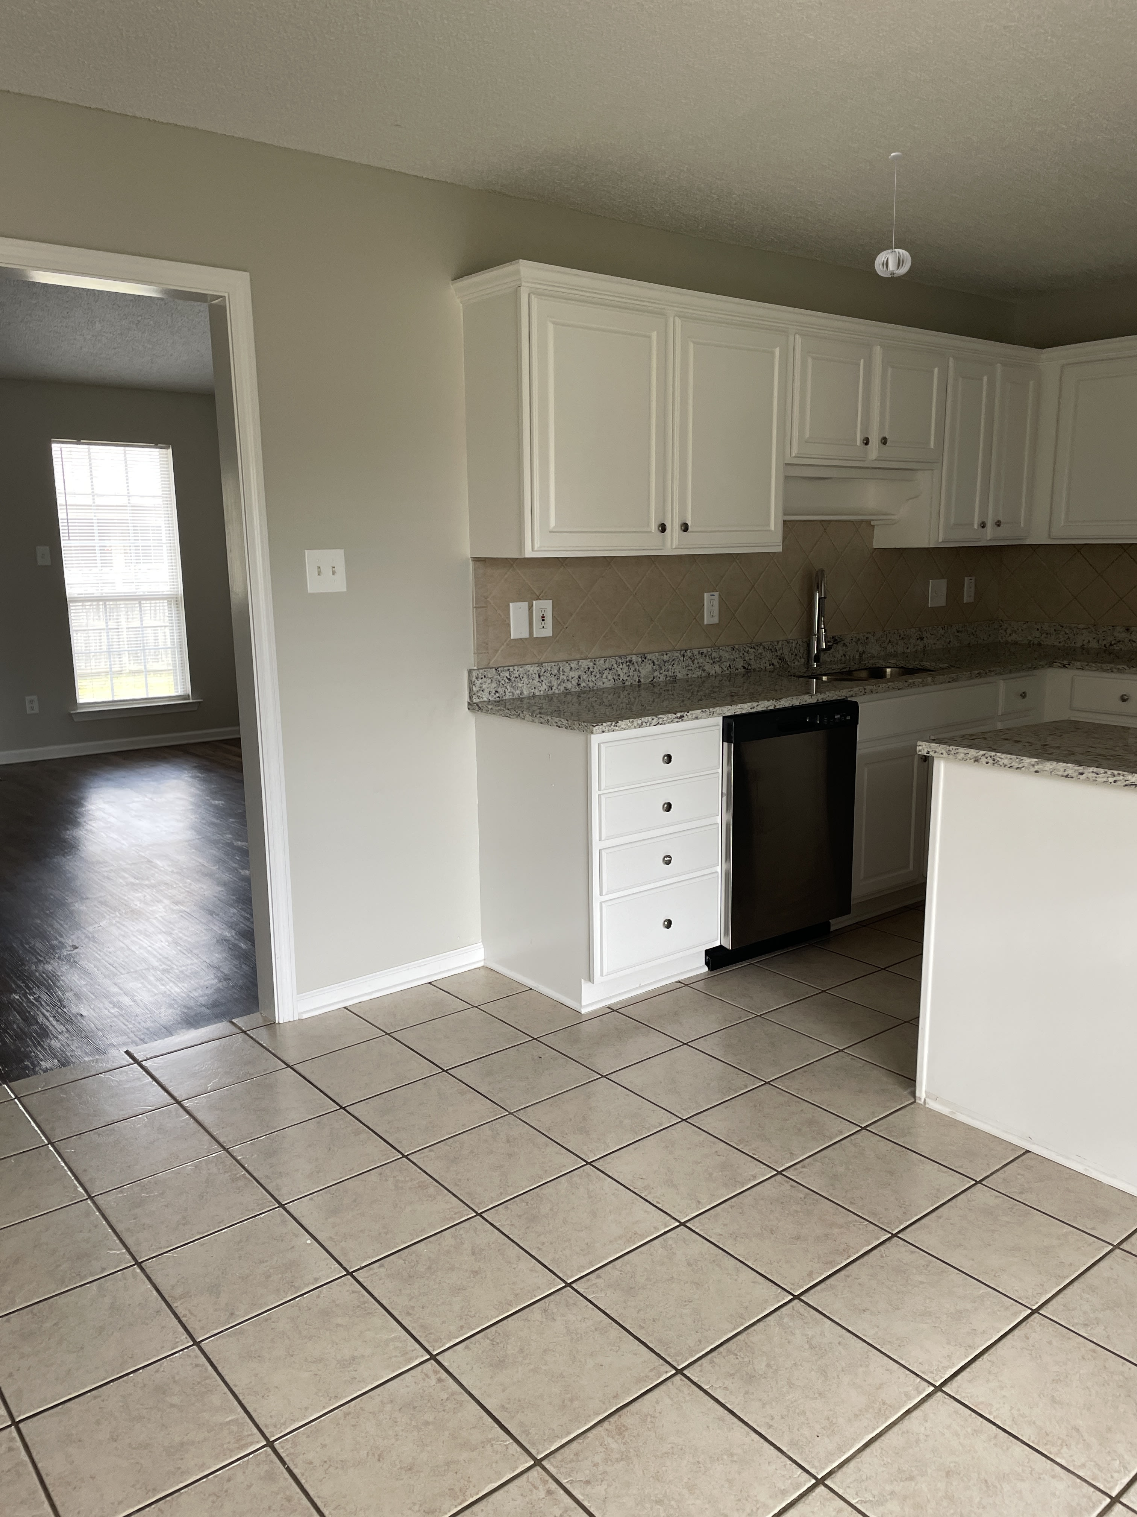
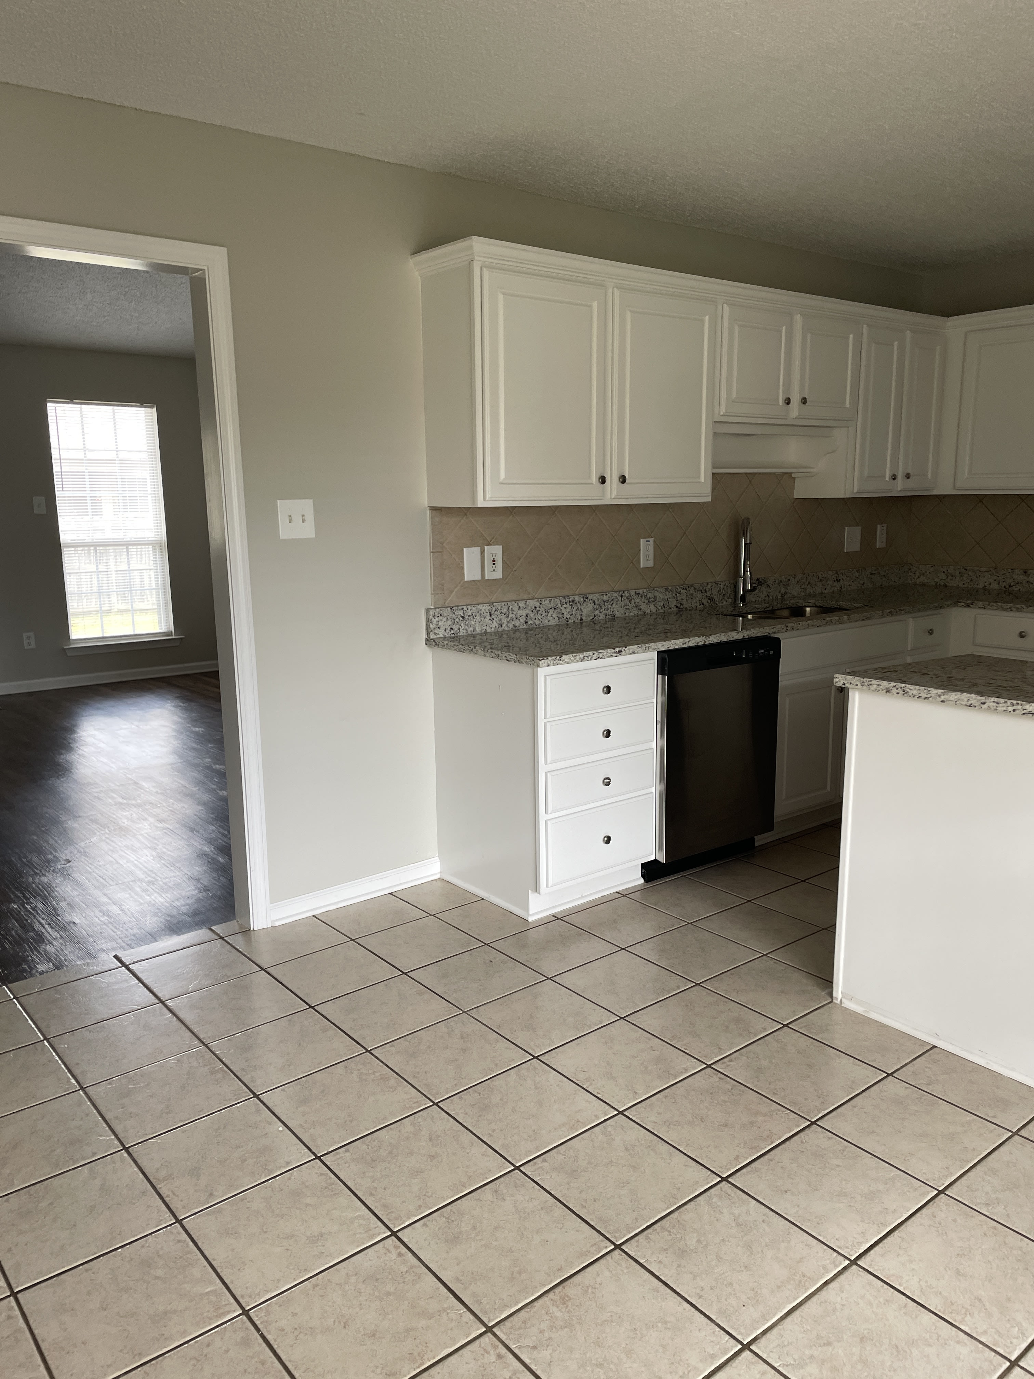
- pendant light (895, 215)
